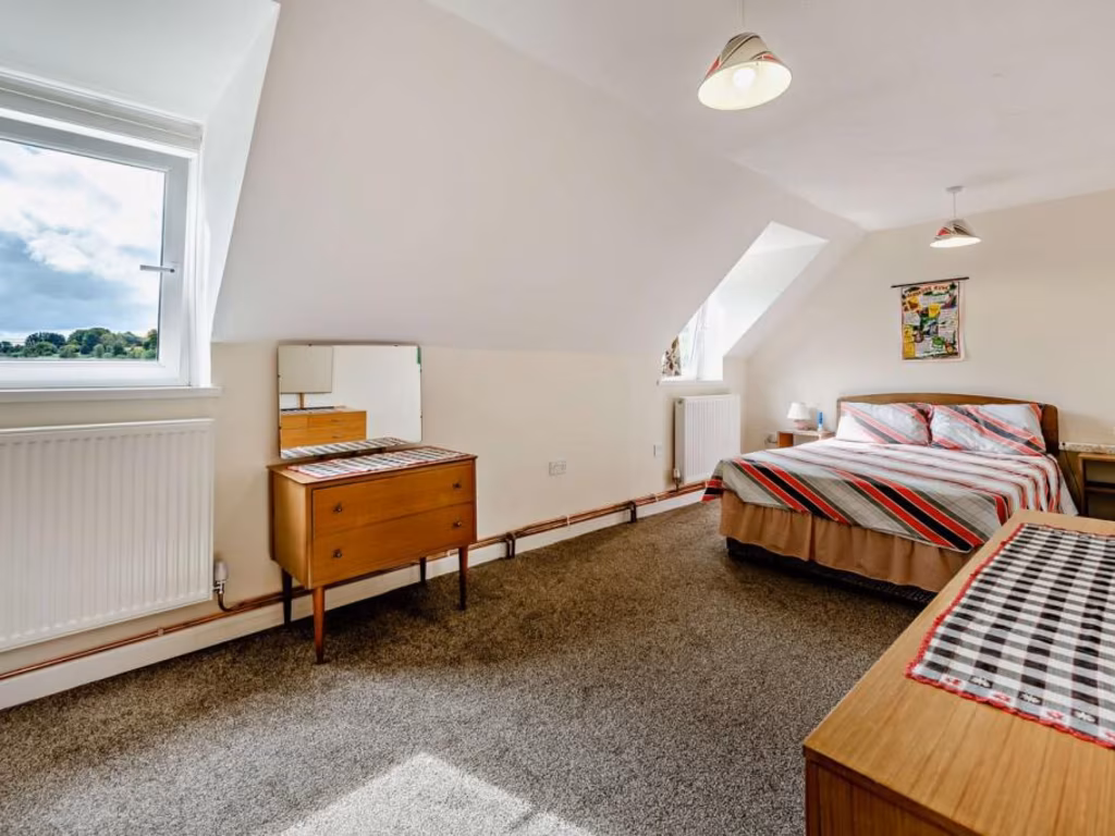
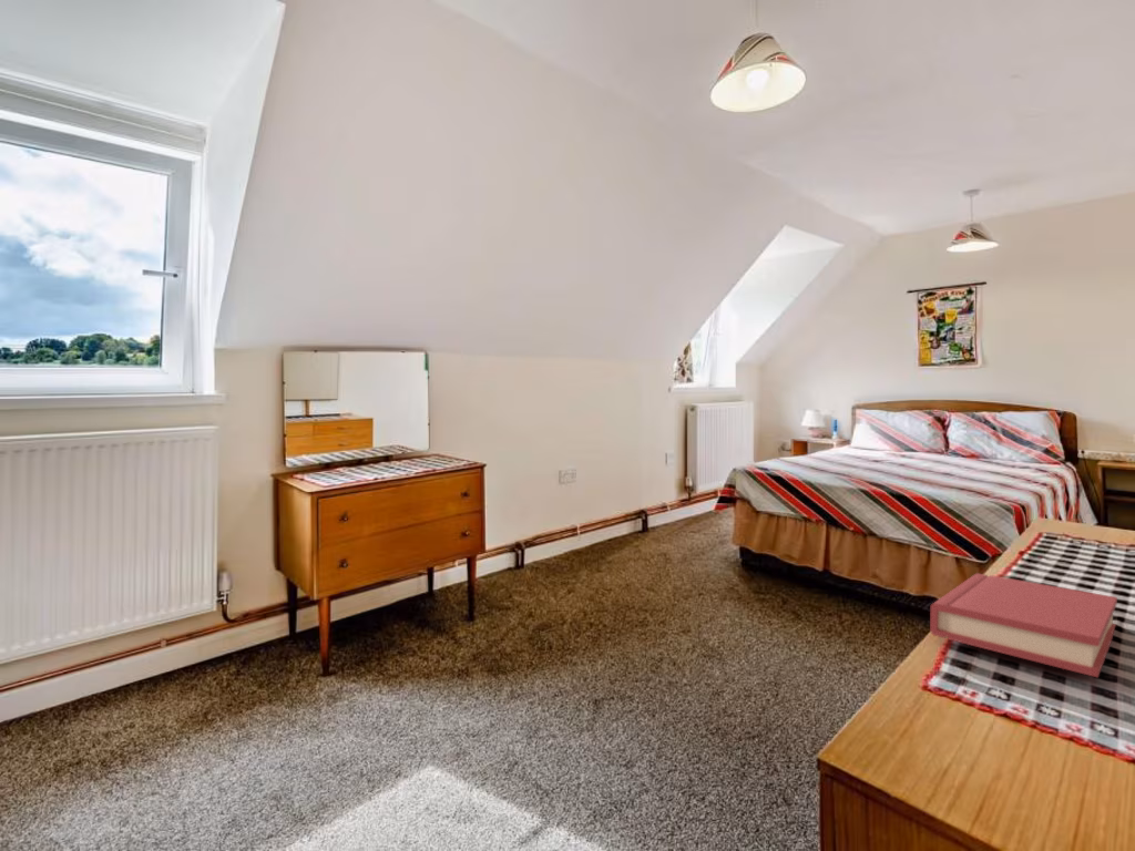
+ hardback book (1024, 615)
